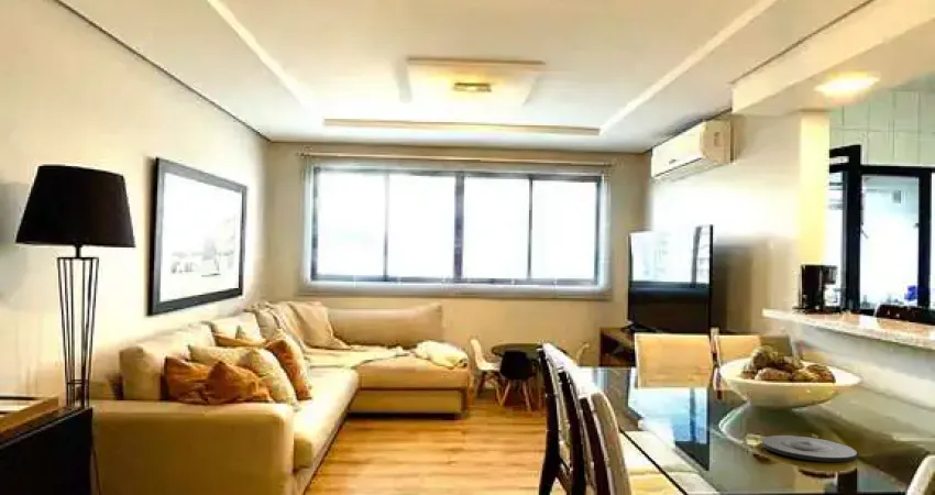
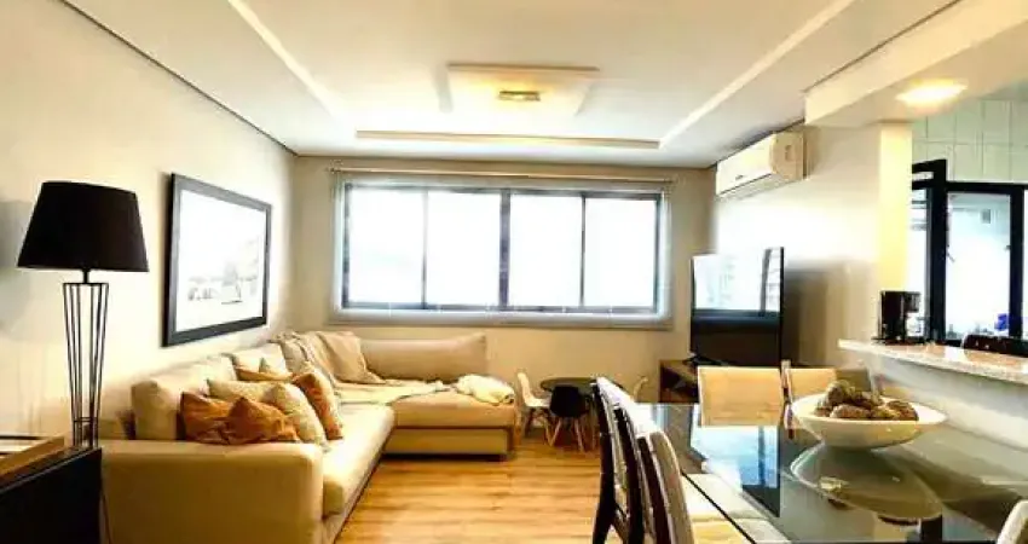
- plate (807, 444)
